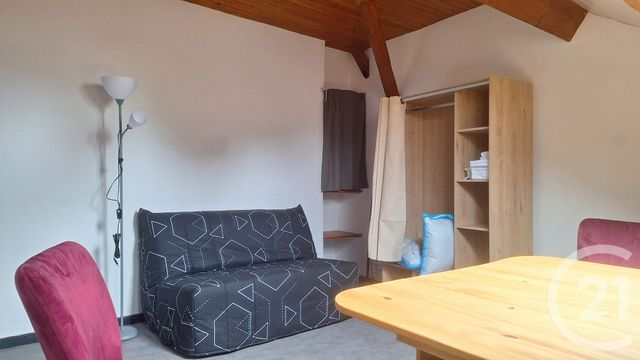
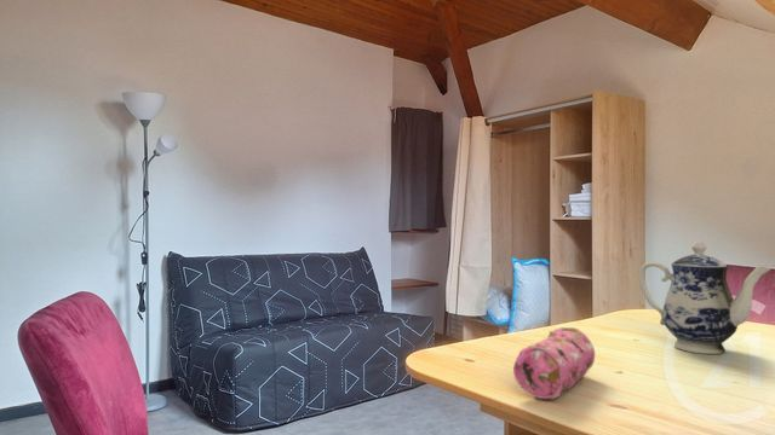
+ pencil case (556, 360)
+ teapot (699, 295)
